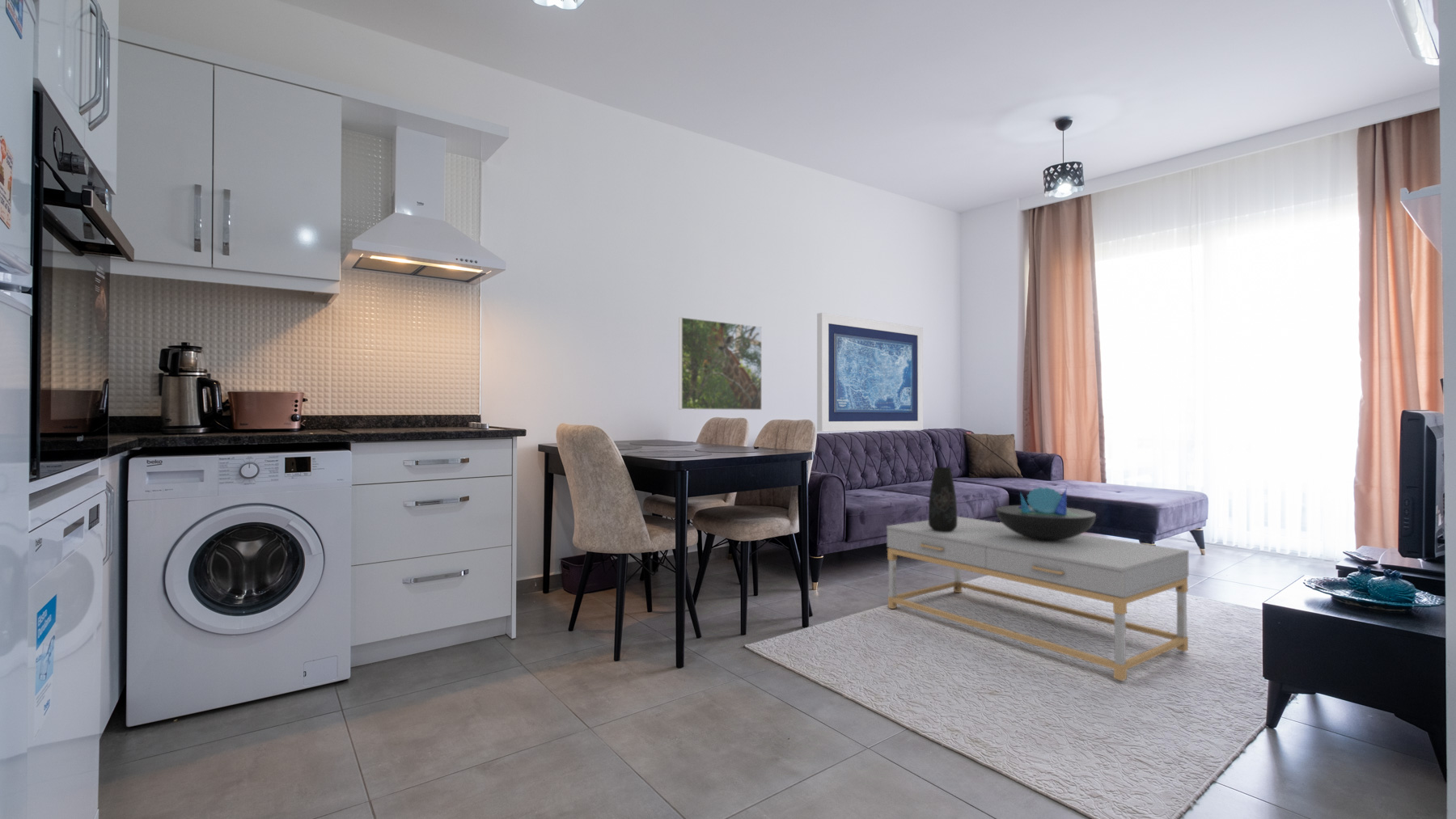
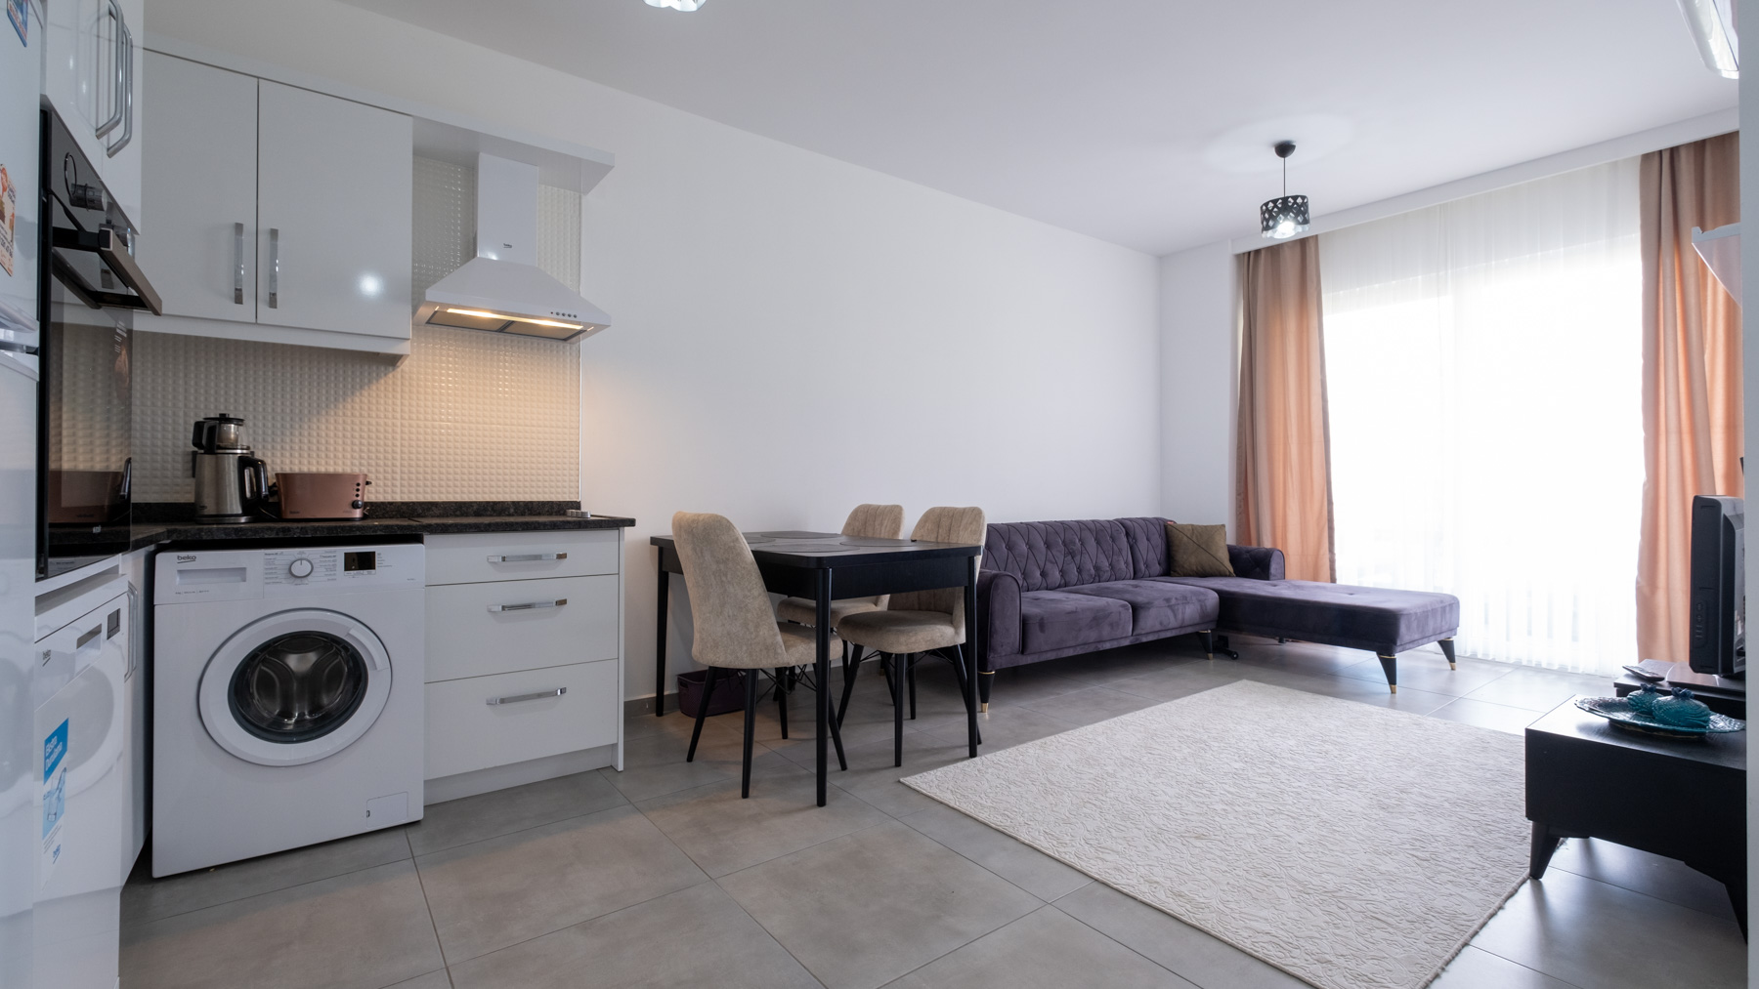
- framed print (722, 365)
- wall art (874, 375)
- vase (942, 498)
- decorative bowl (1044, 511)
- coffee table (1022, 582)
